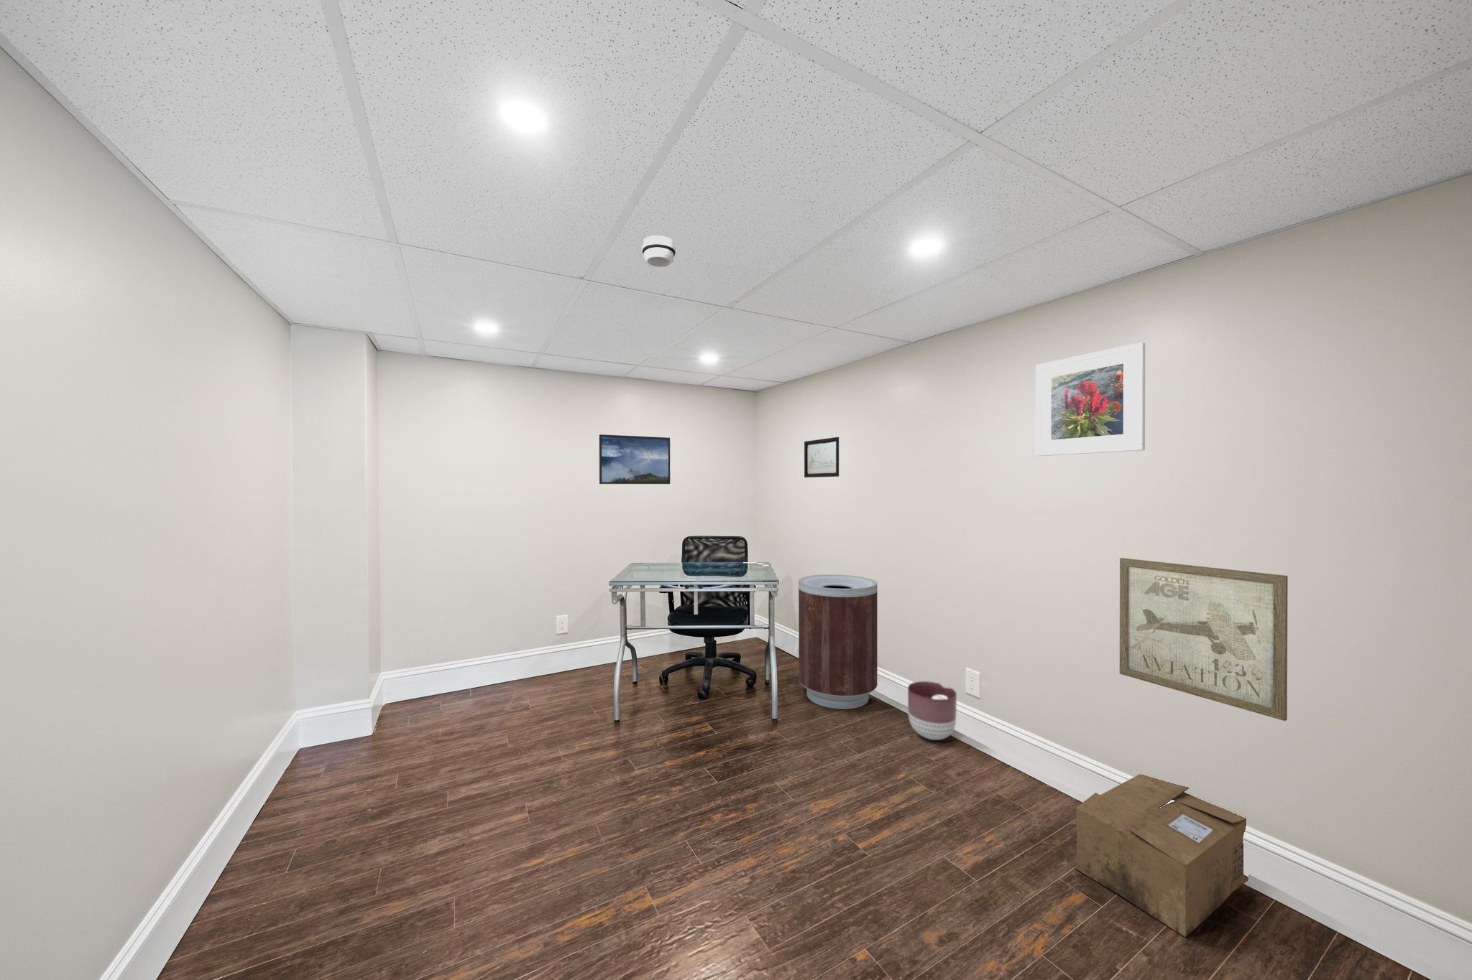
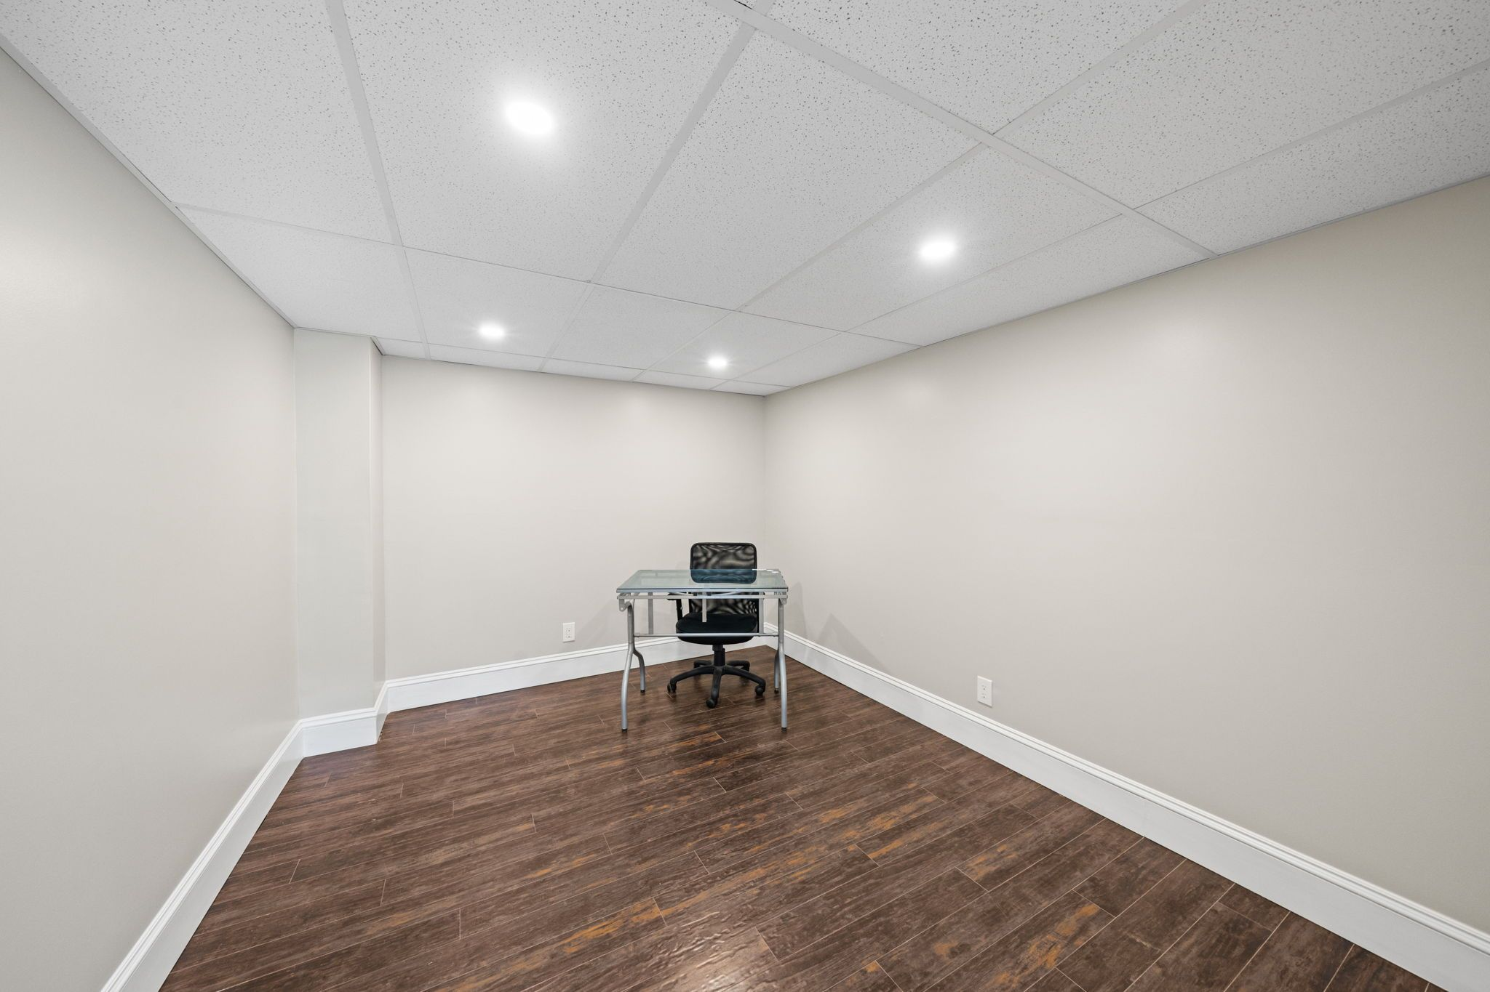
- planter (931, 713)
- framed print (636, 459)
- wall art (1194, 630)
- smoke detector (659, 252)
- trash can (837, 639)
- wall art (821, 458)
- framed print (1086, 404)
- cardboard box (1161, 839)
